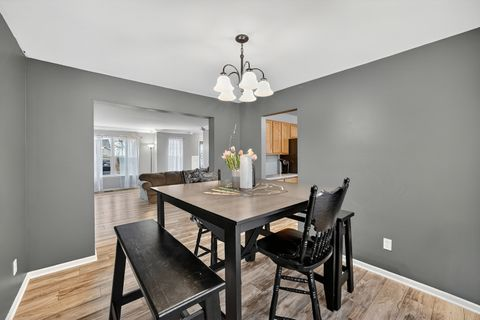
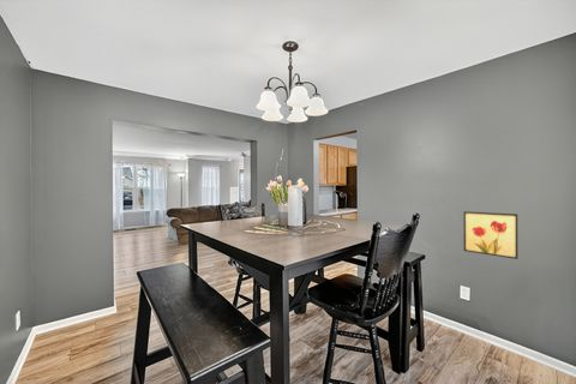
+ wall art (488, 233)
